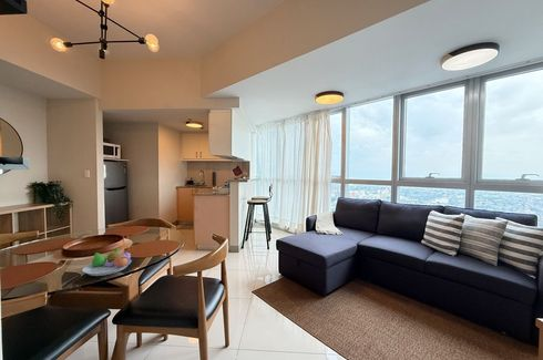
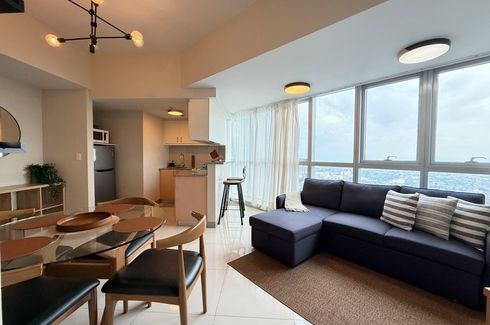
- fruit bowl (107, 260)
